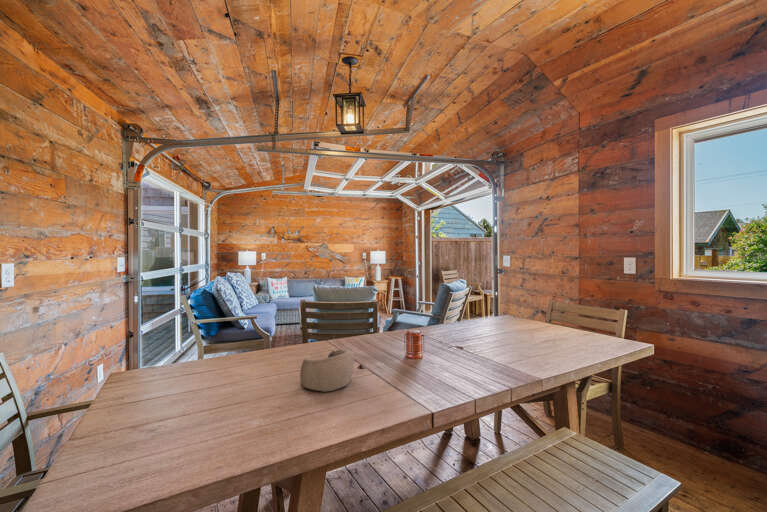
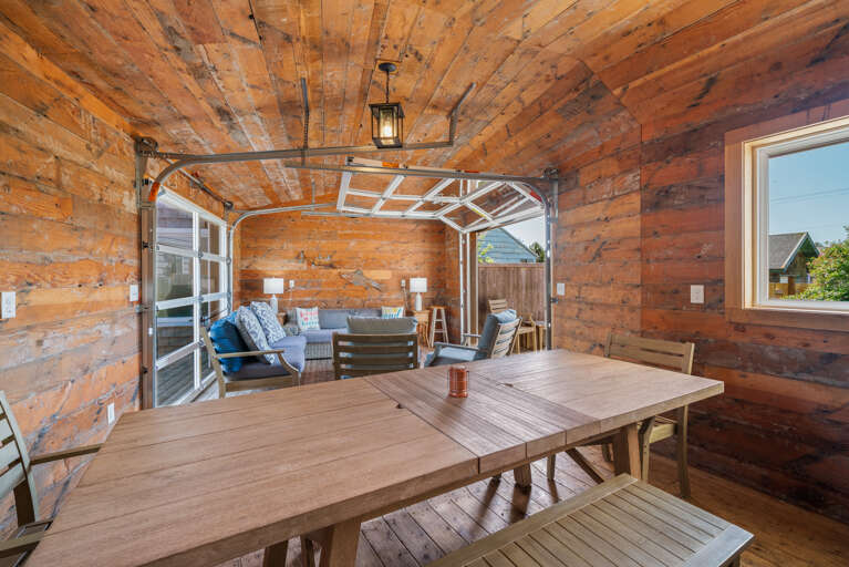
- decorative bowl (329, 367)
